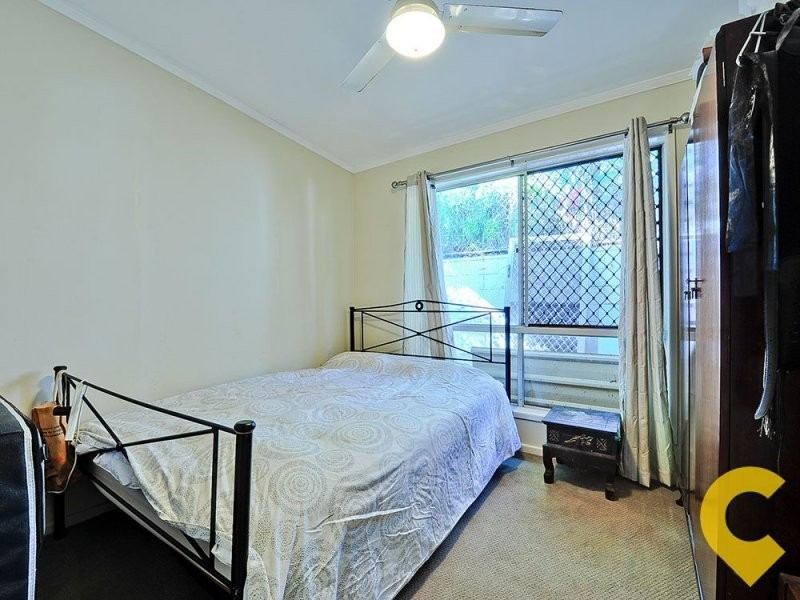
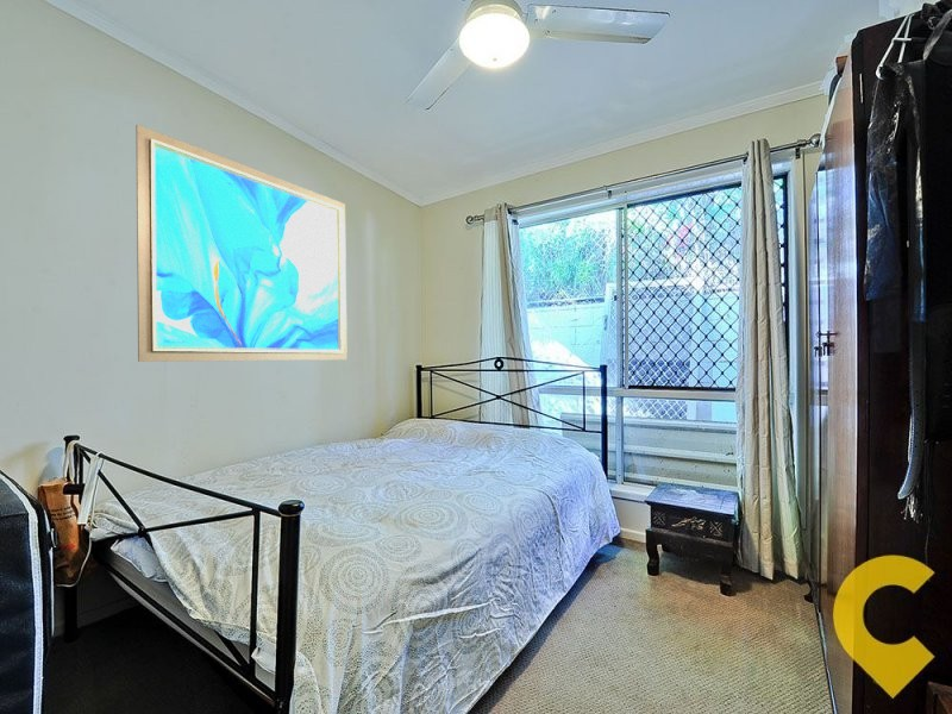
+ wall art (263, 265)
